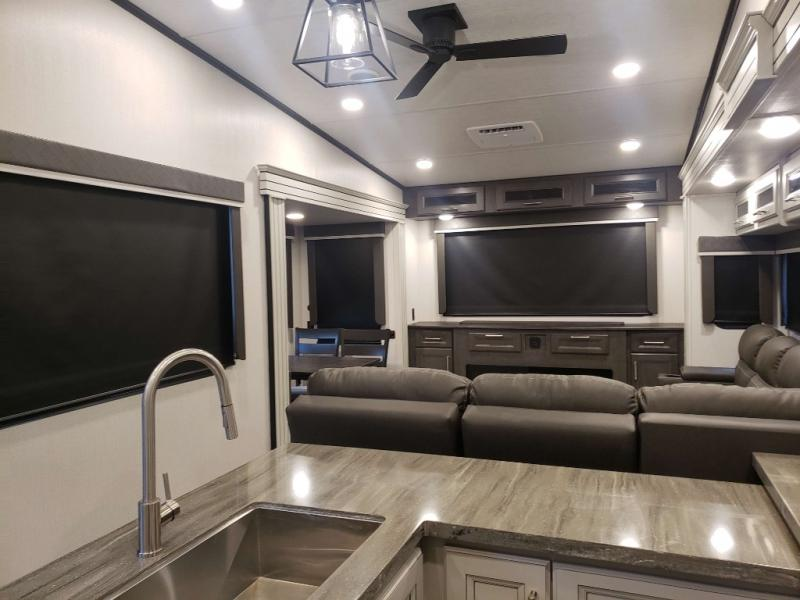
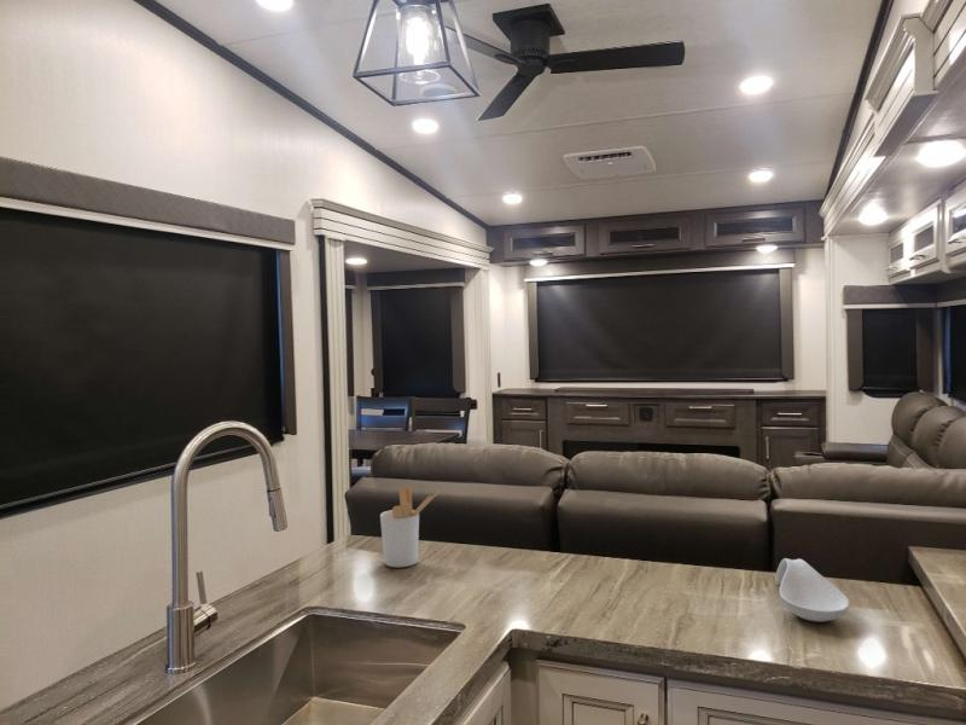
+ utensil holder (409, 526)
+ spoon rest (803, 586)
